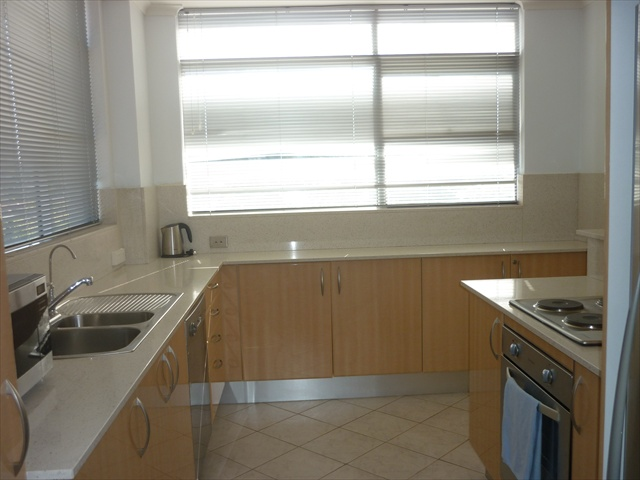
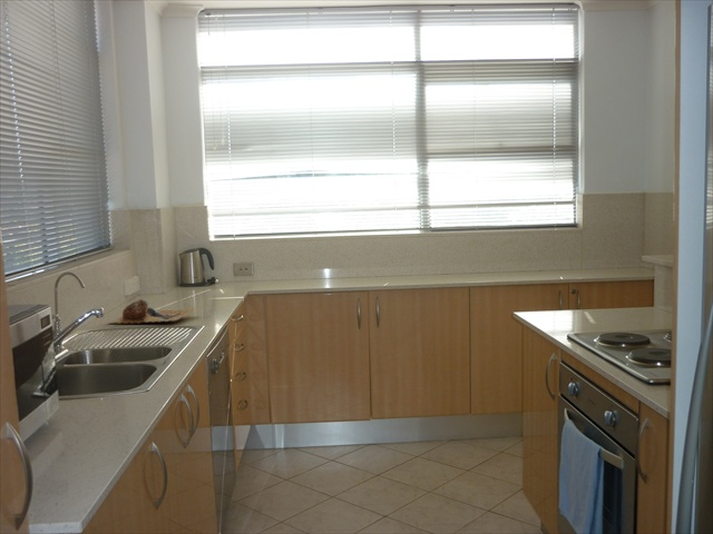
+ chopping board (153, 309)
